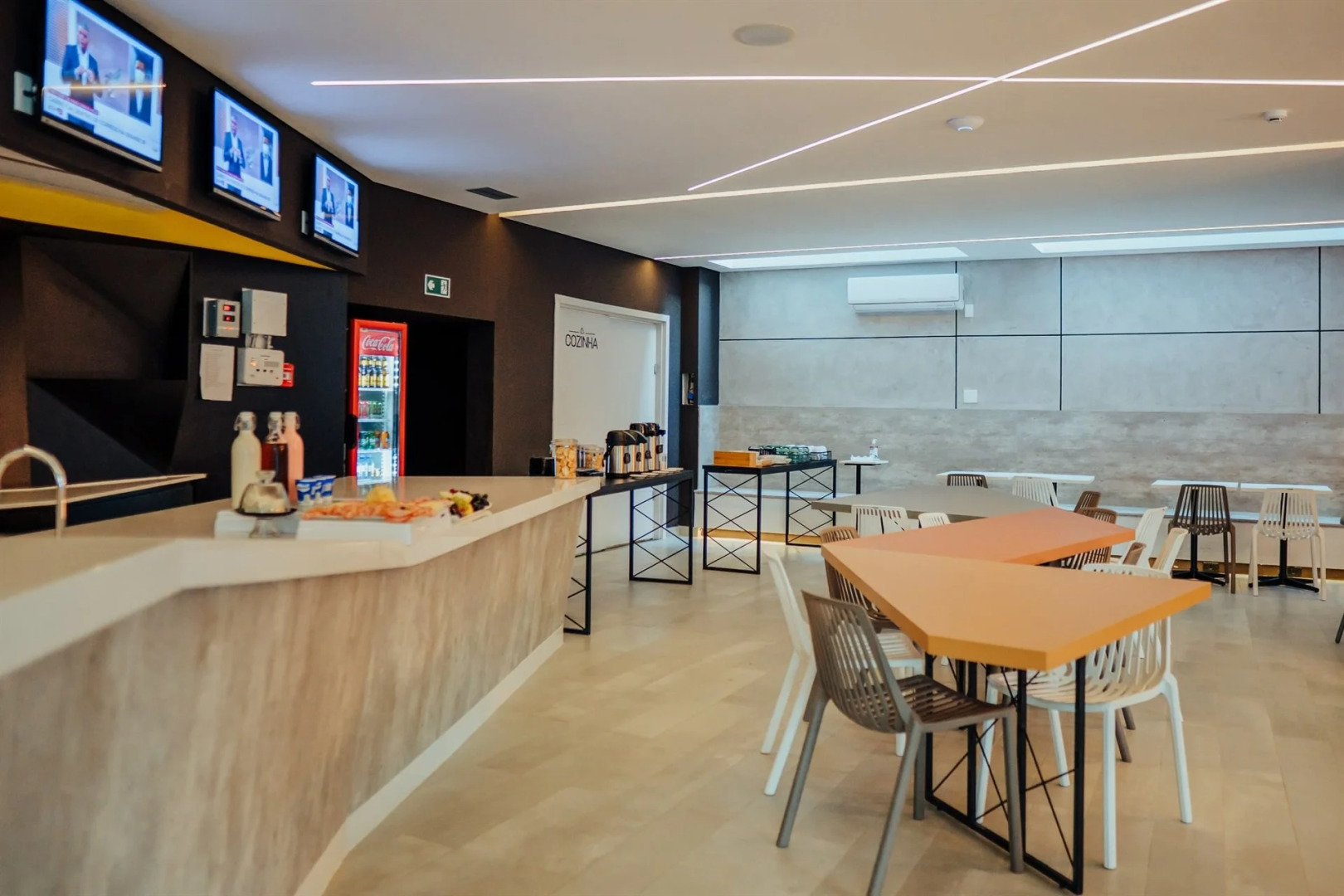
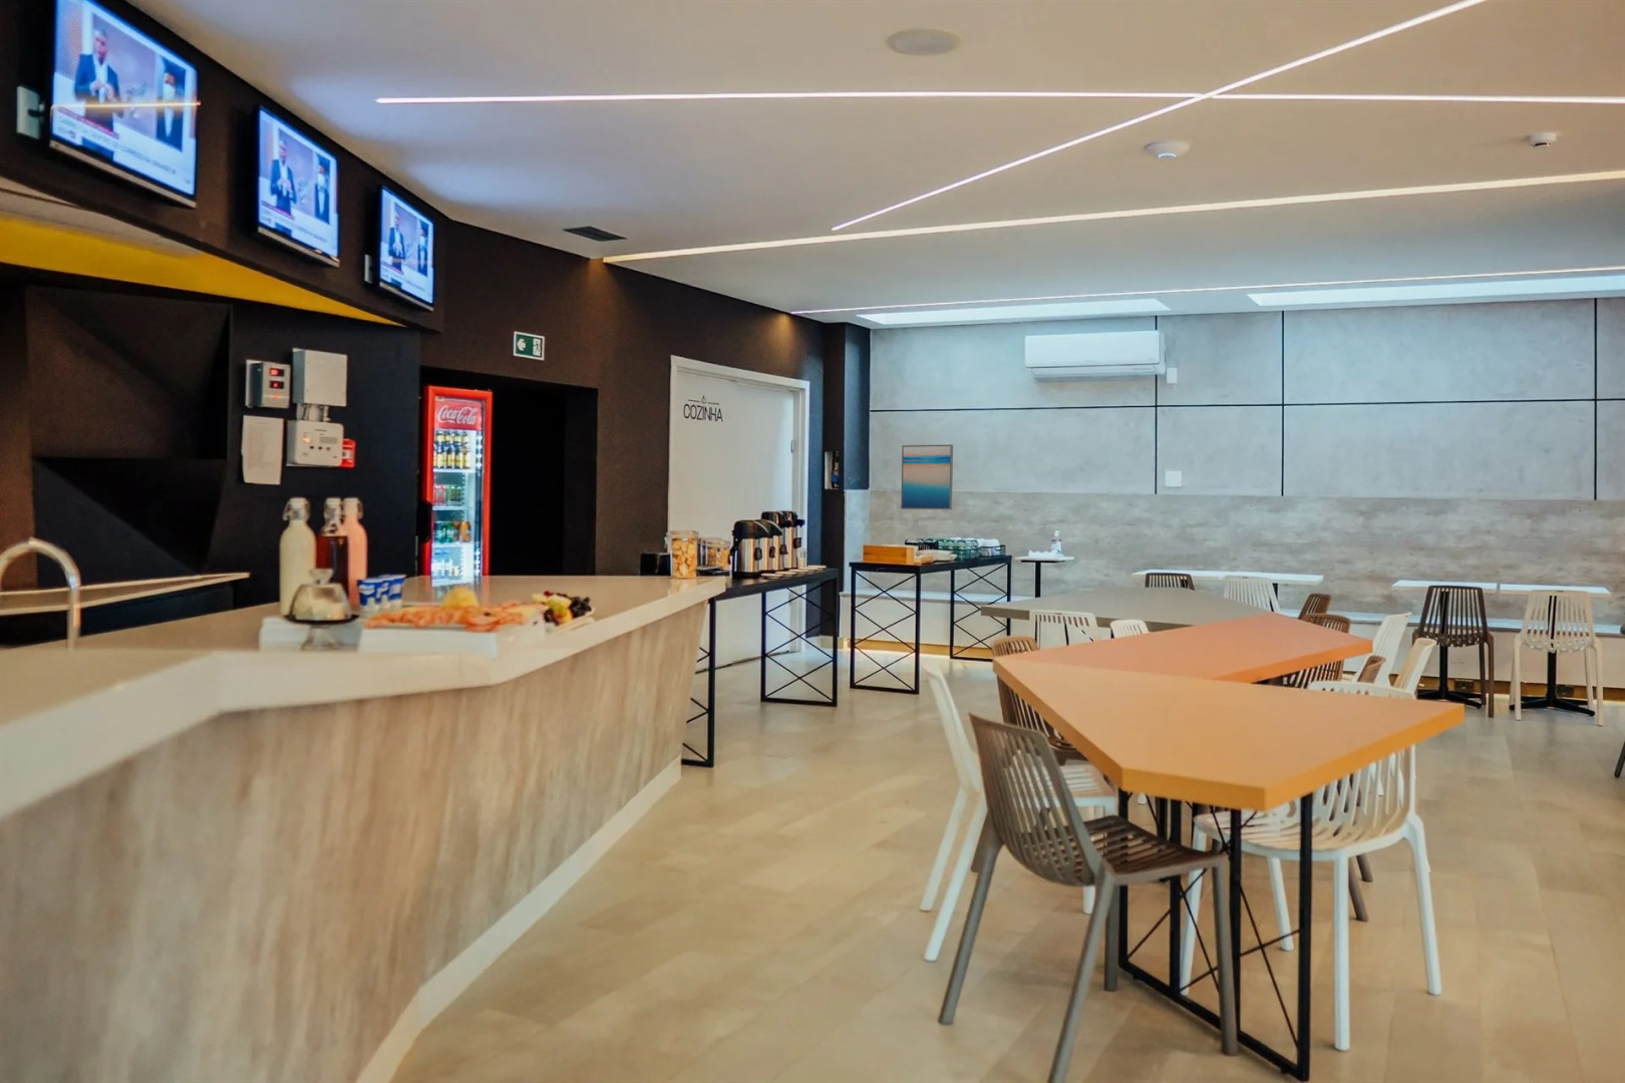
+ wall art (926, 476)
